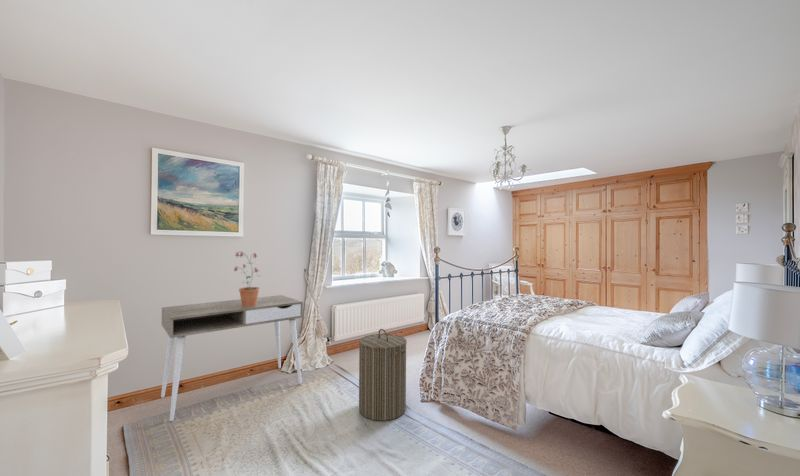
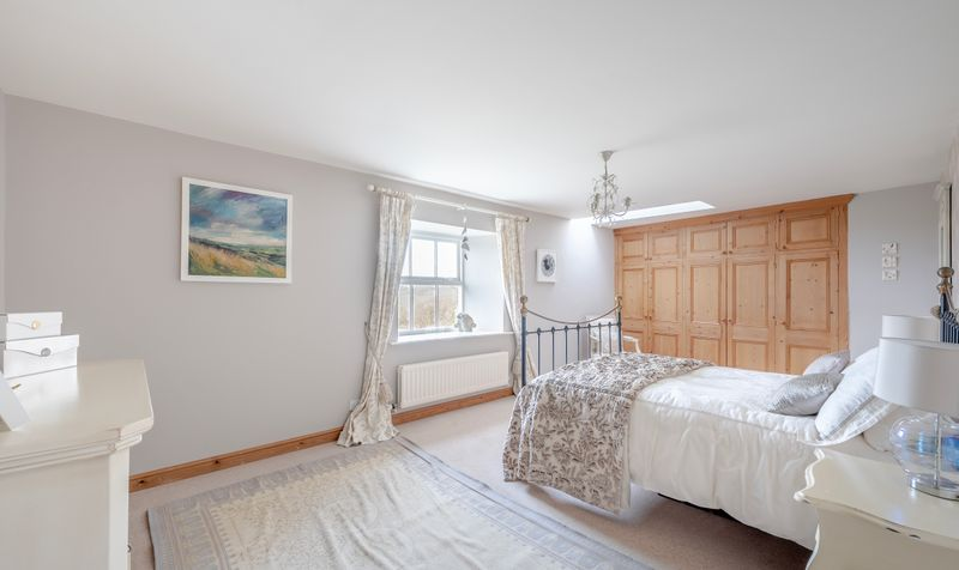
- desk (231, 328)
- laundry hamper (382, 369)
- potted plant (248, 277)
